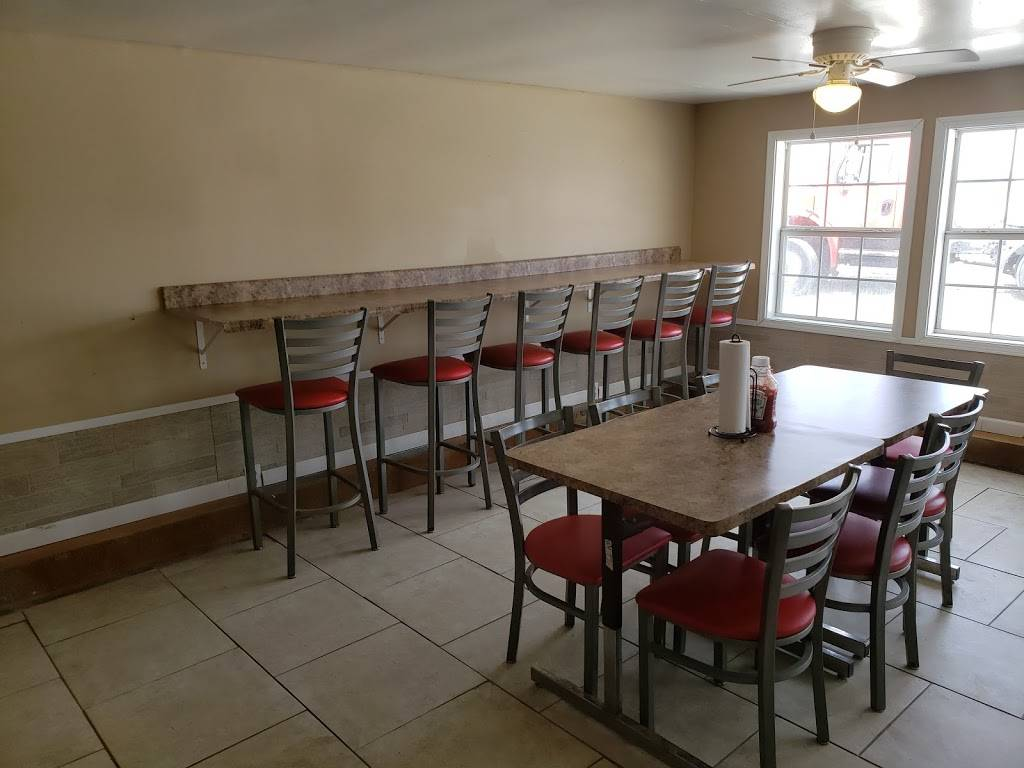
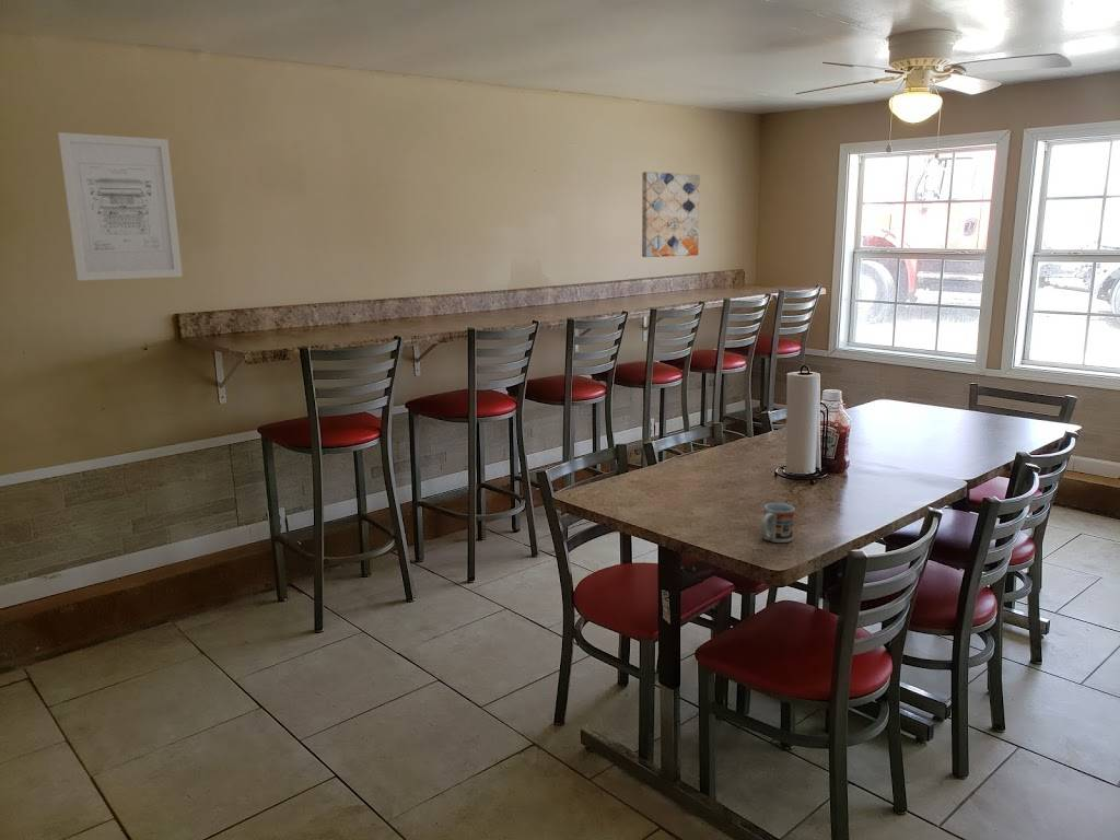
+ cup (775, 524)
+ wall art (670, 214)
+ wall art (122, 208)
